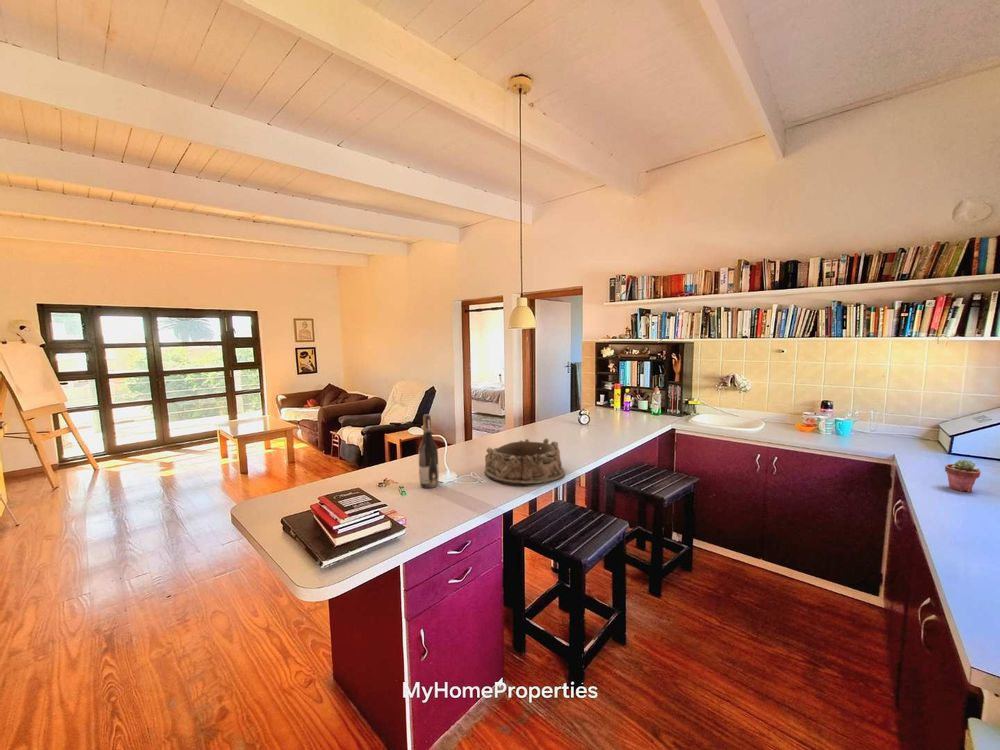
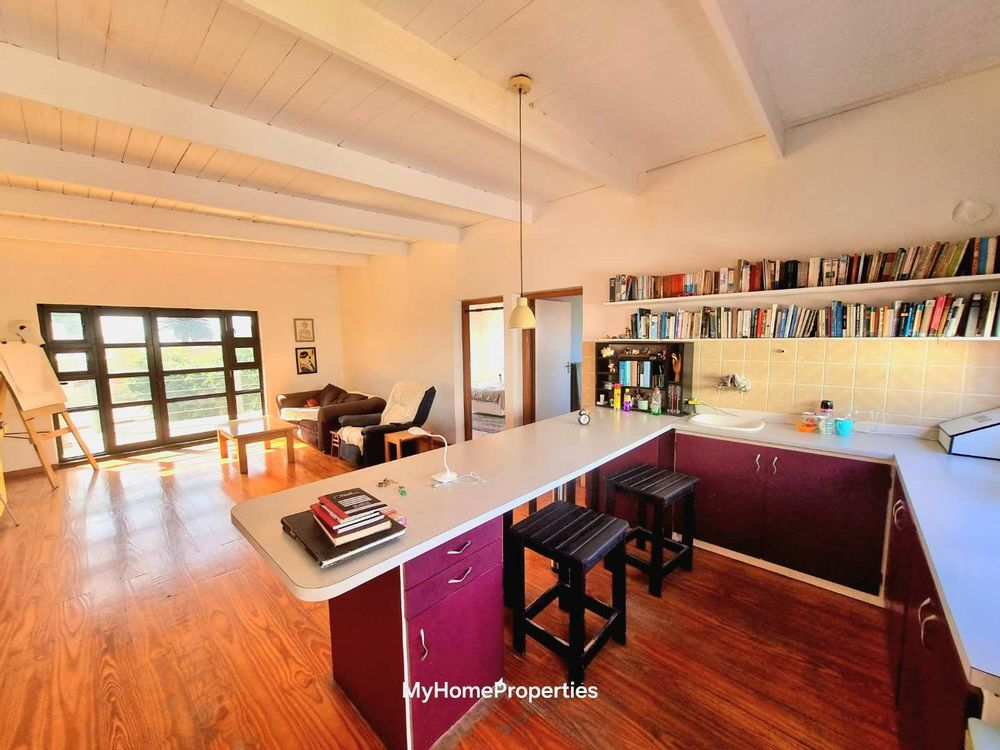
- potted succulent (962, 474)
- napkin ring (525, 459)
- wine bottle (428, 450)
